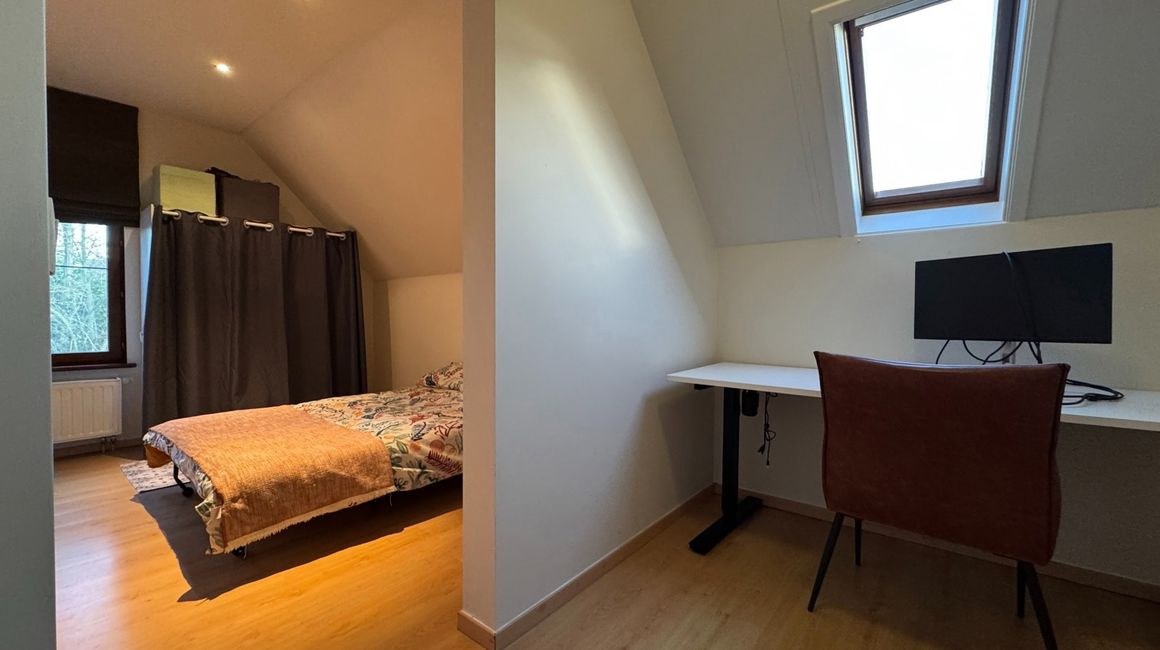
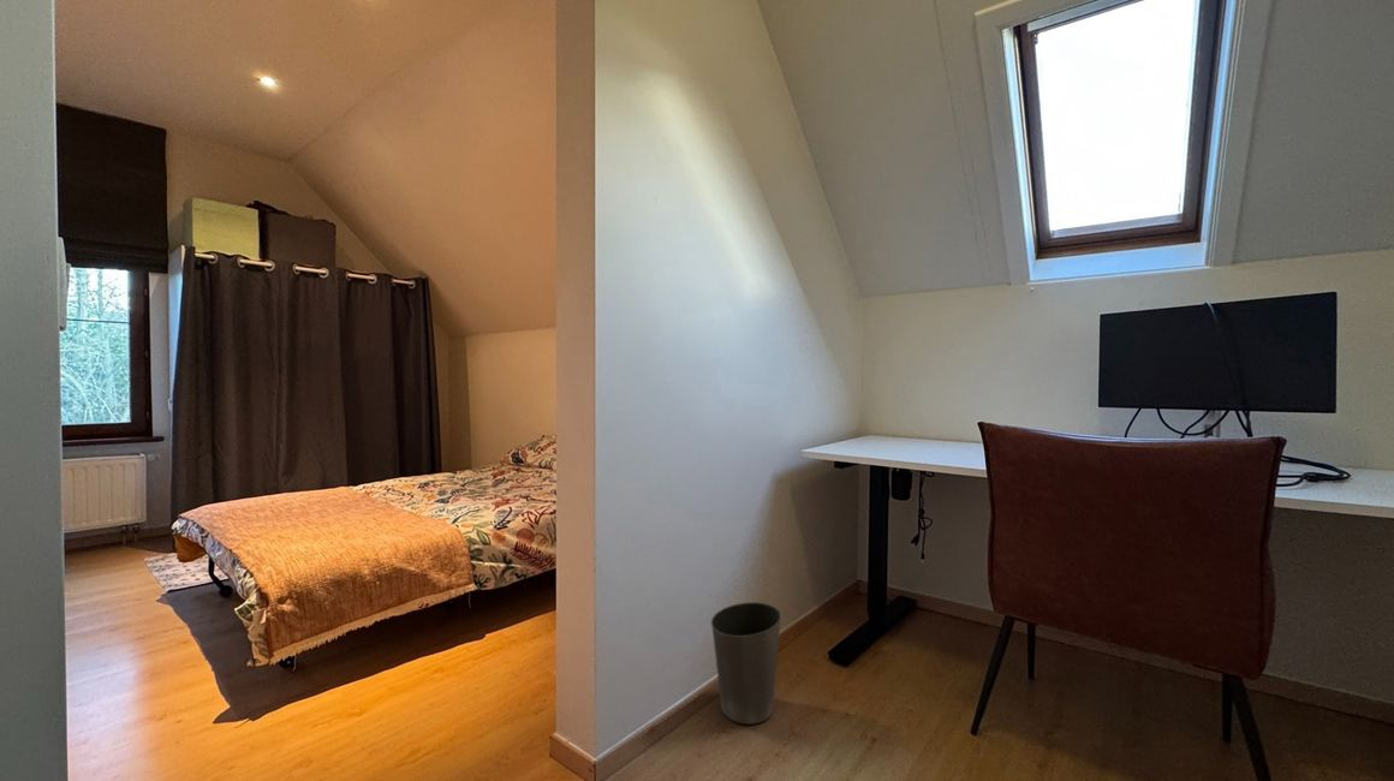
+ waste basket (746, 663)
